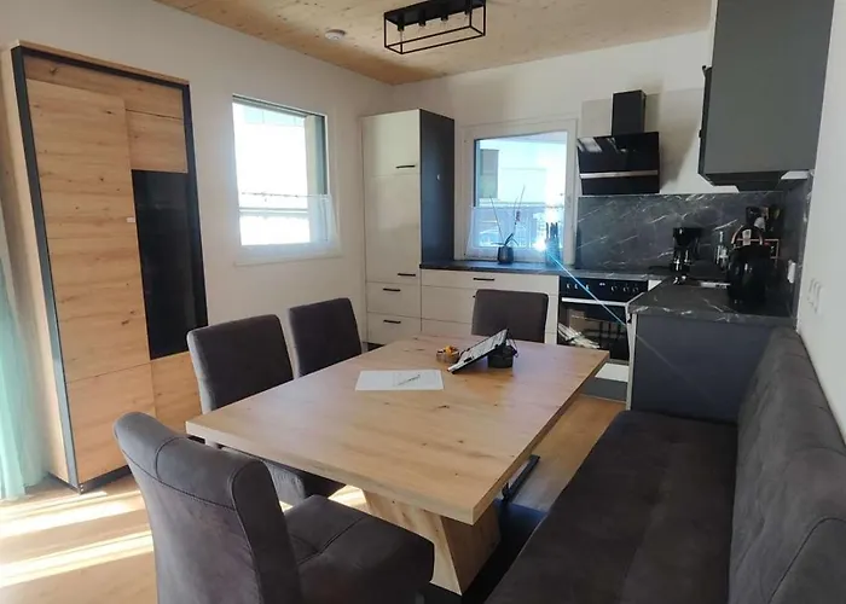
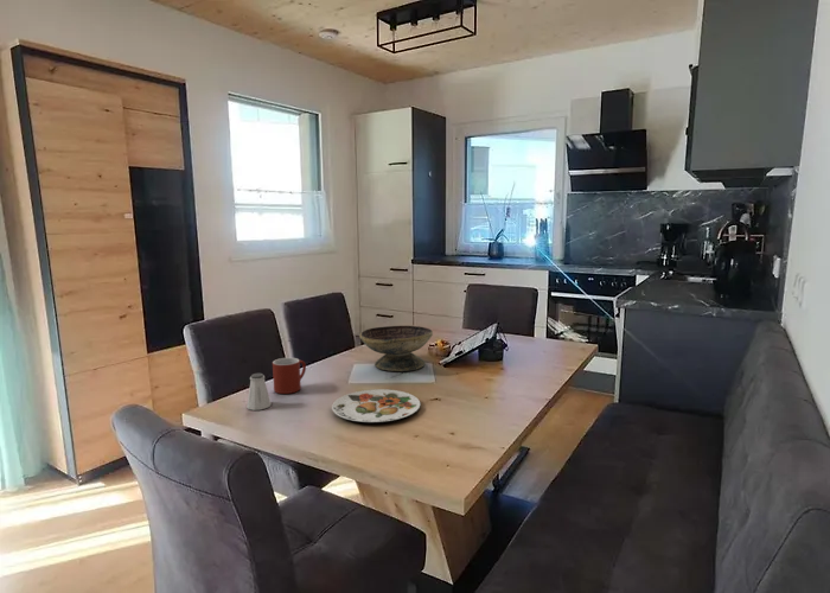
+ mug (289, 374)
+ saltshaker (257, 390)
+ decorative bowl (396, 346)
+ plate (376, 406)
